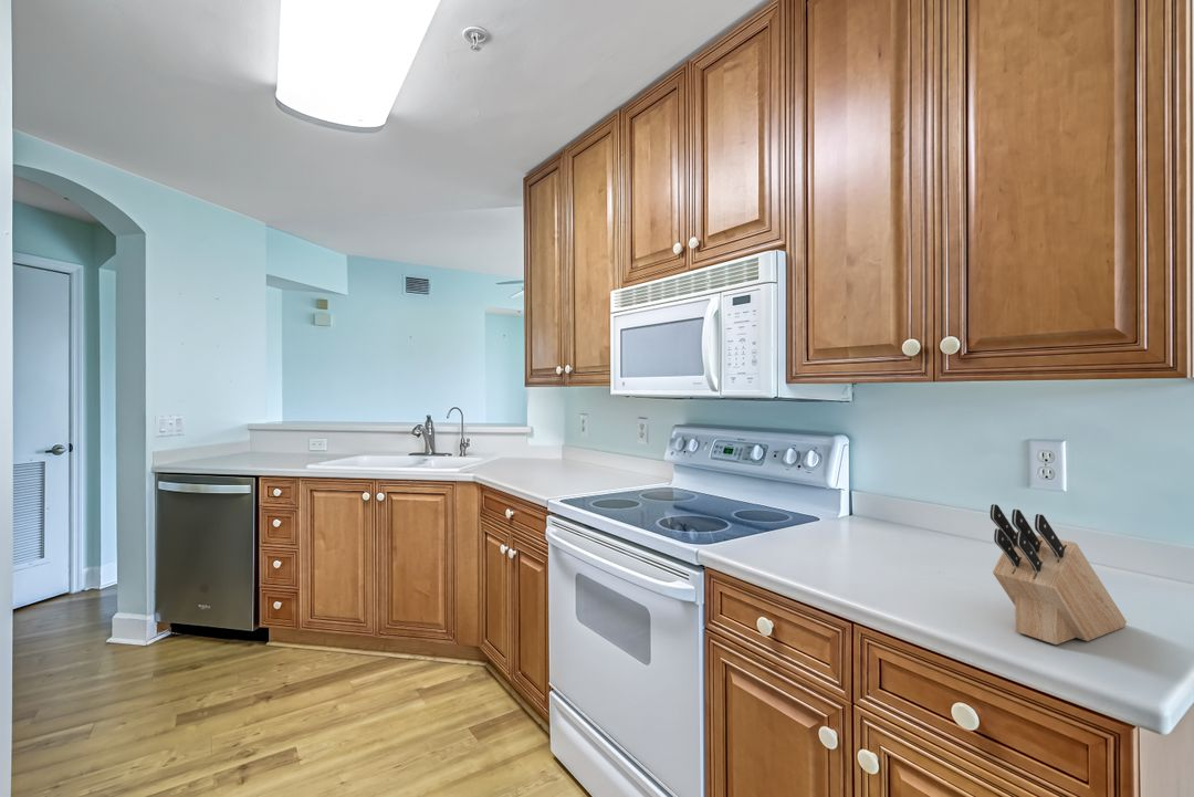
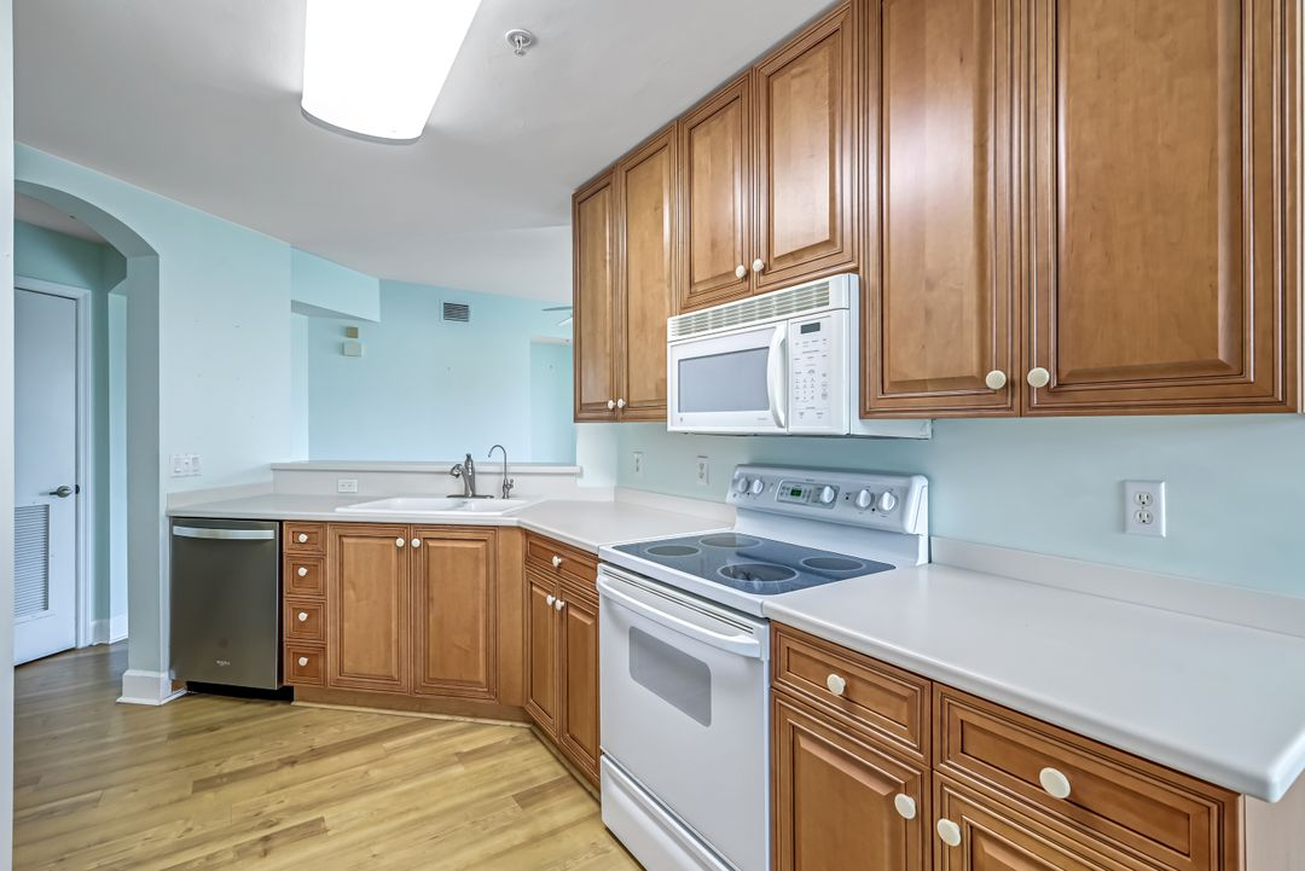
- knife block (1054, 566)
